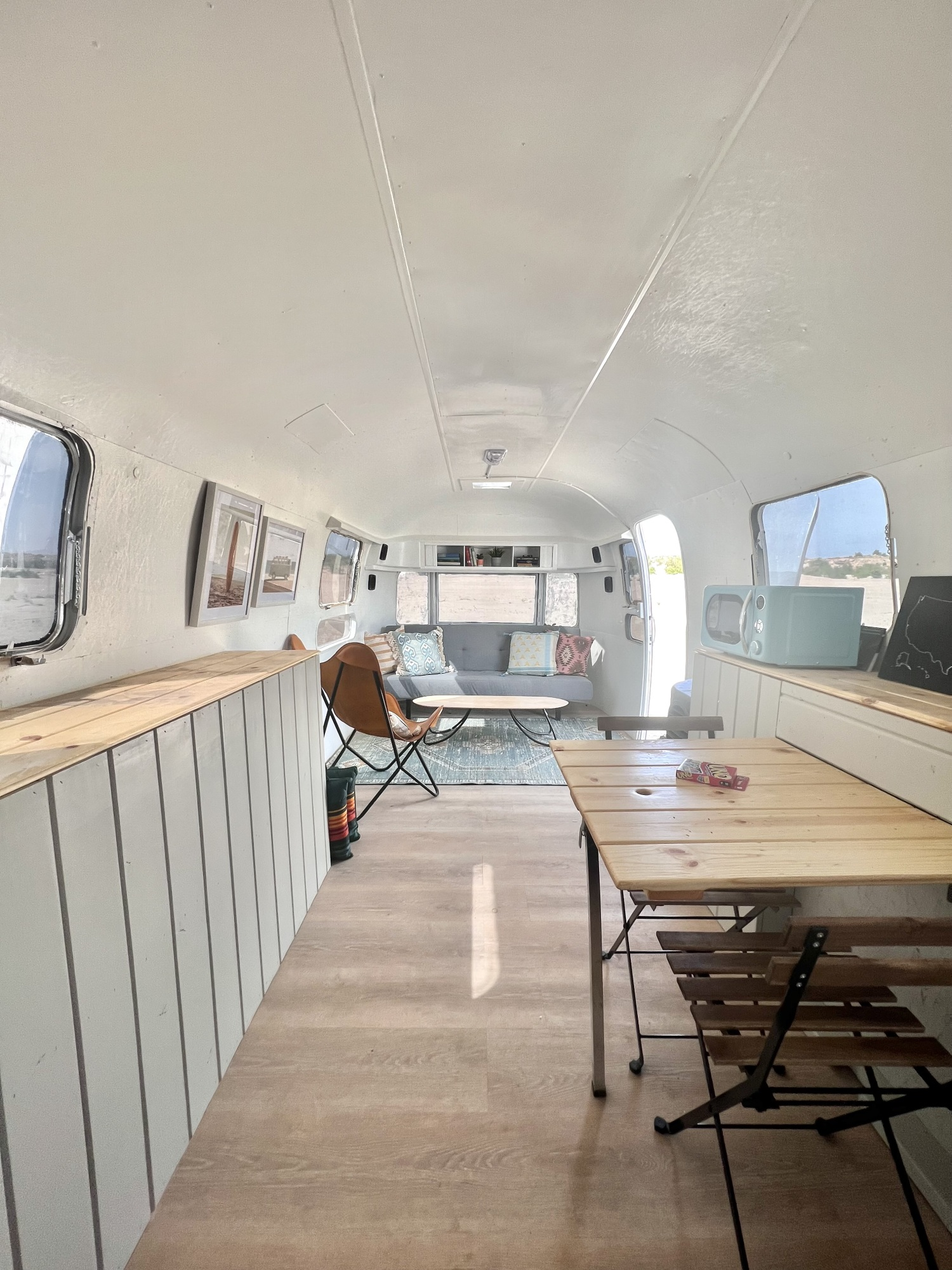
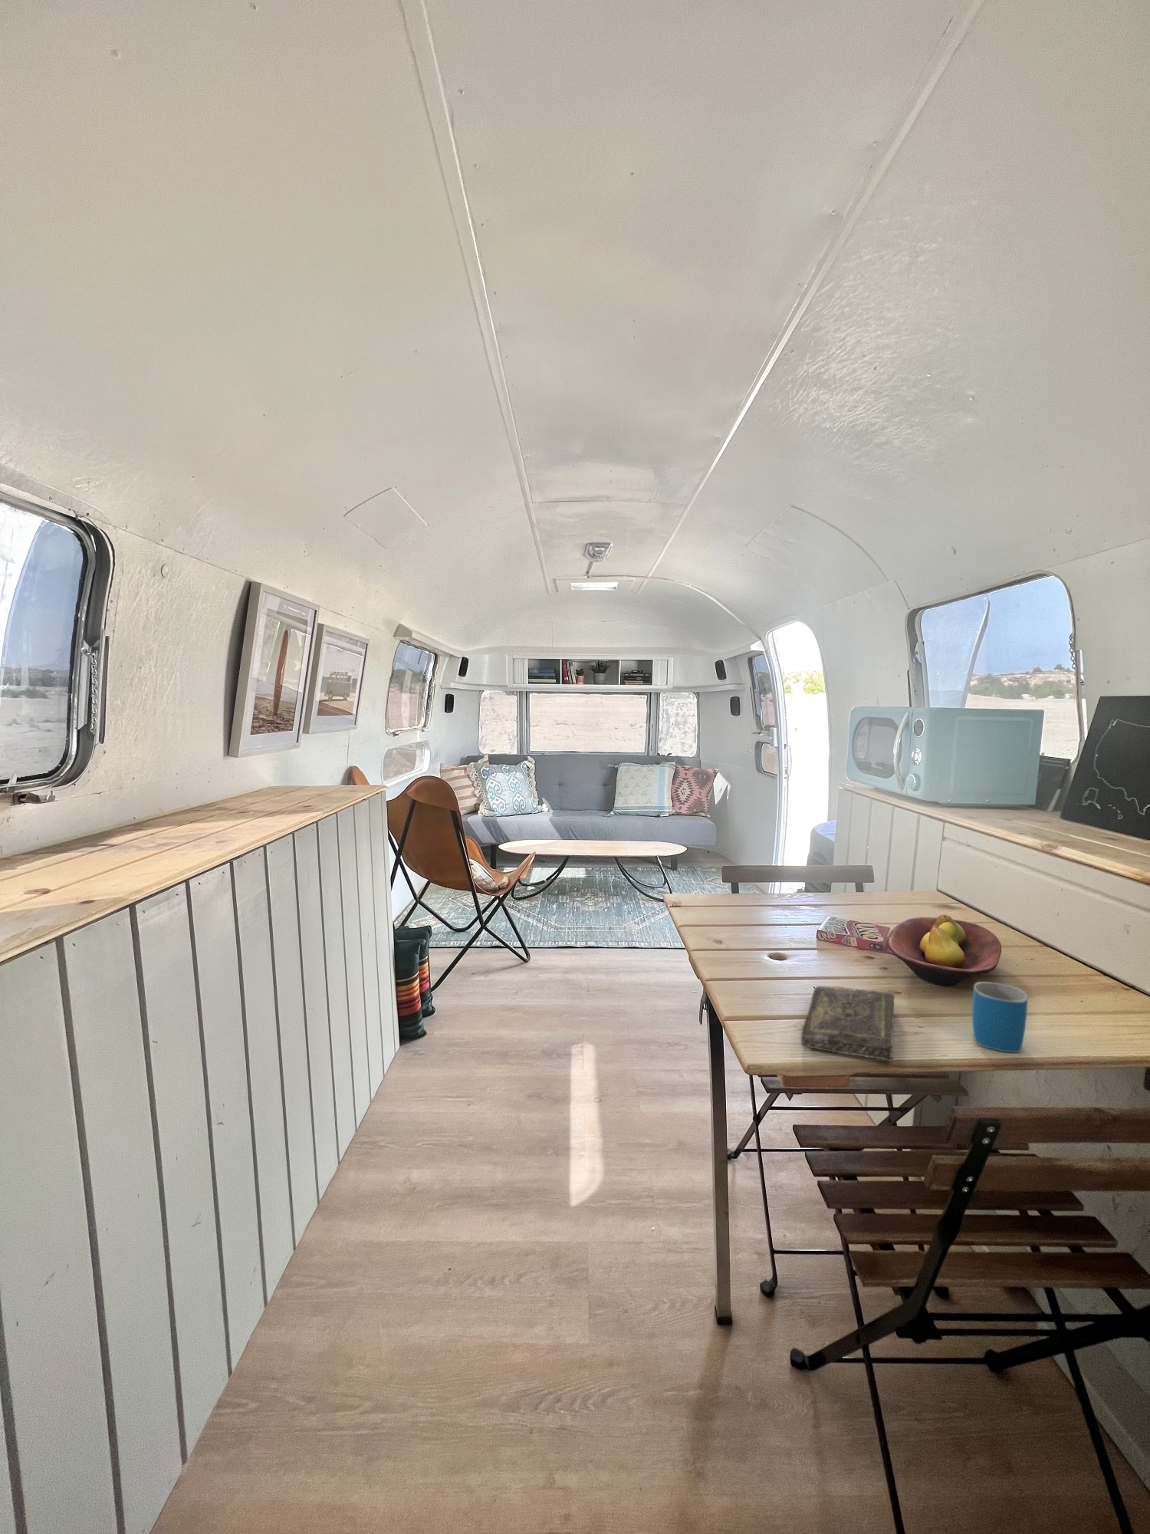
+ fruit bowl (943, 943)
+ book (850, 1017)
+ mug (998, 1012)
